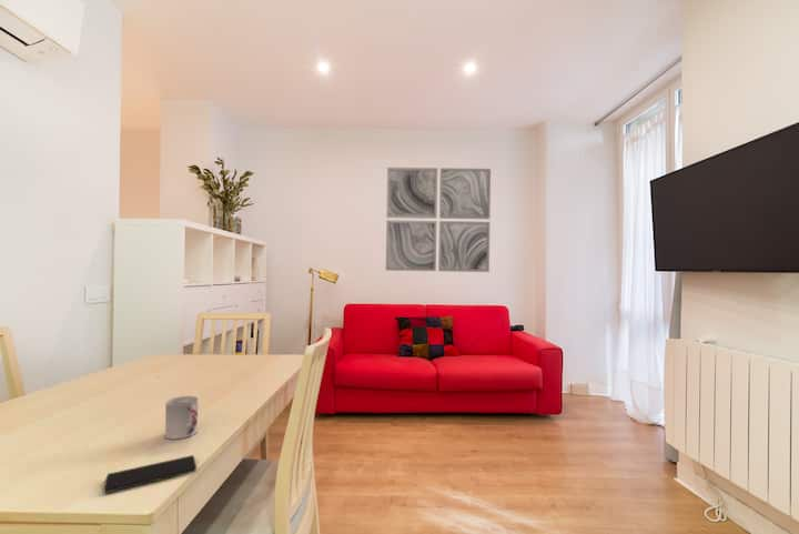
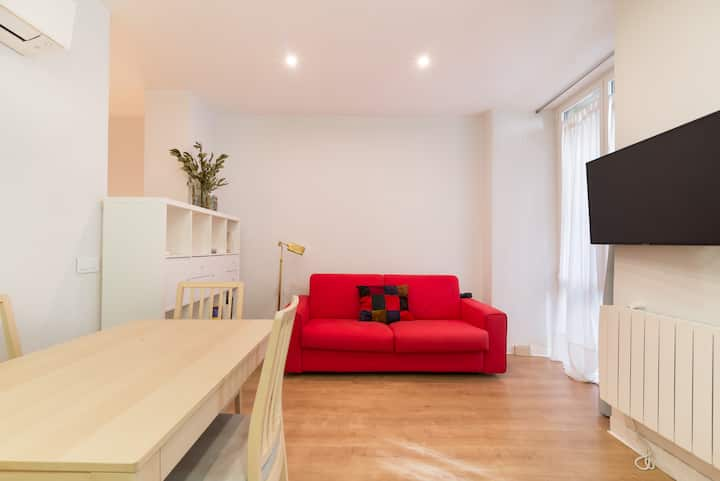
- wall art (436, 218)
- cup (184, 417)
- smartphone (152, 472)
